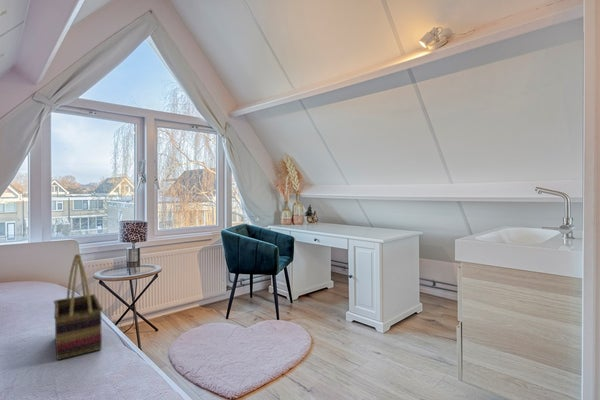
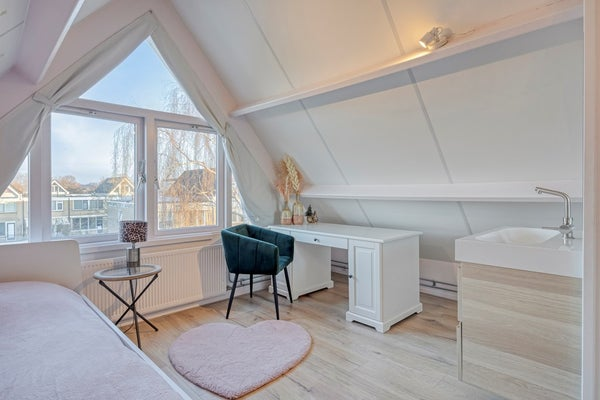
- woven basket (77, 298)
